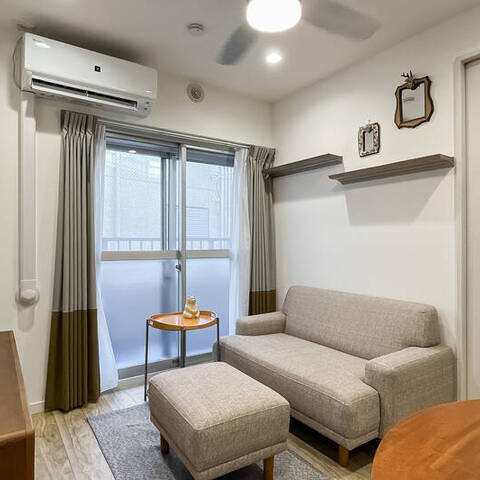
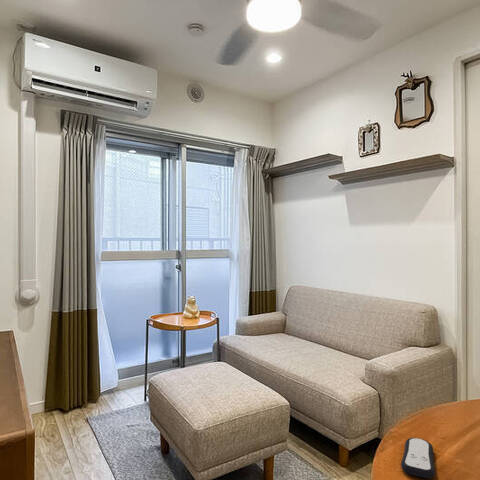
+ remote control (418, 455)
